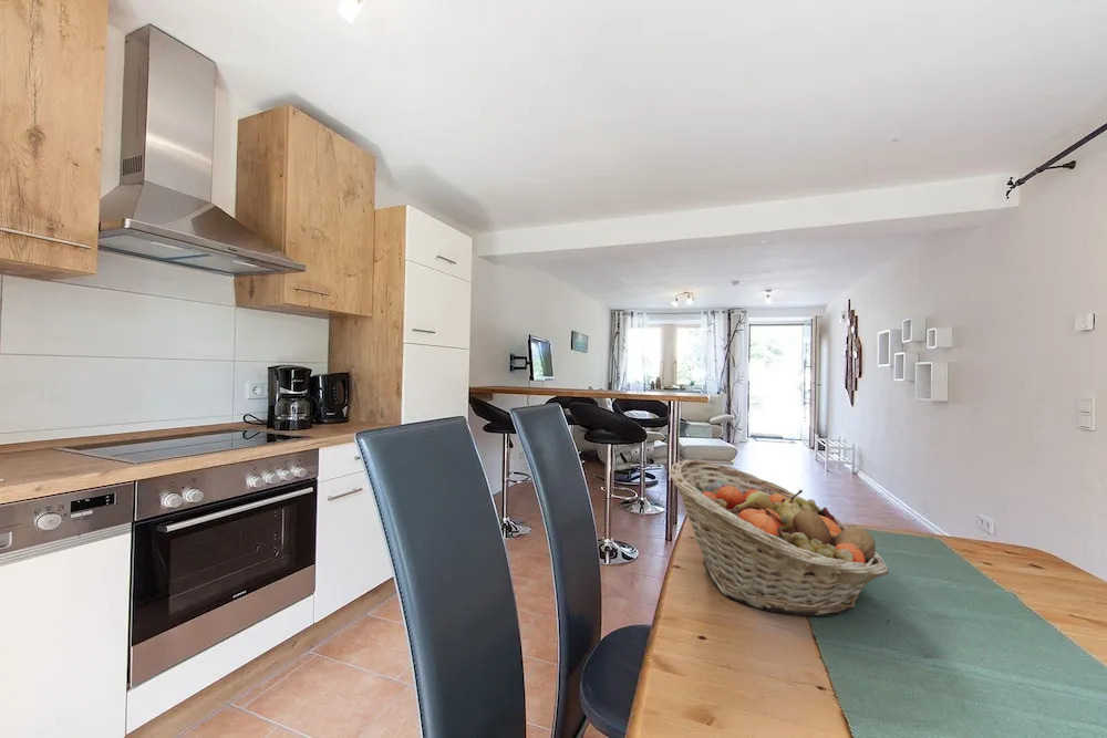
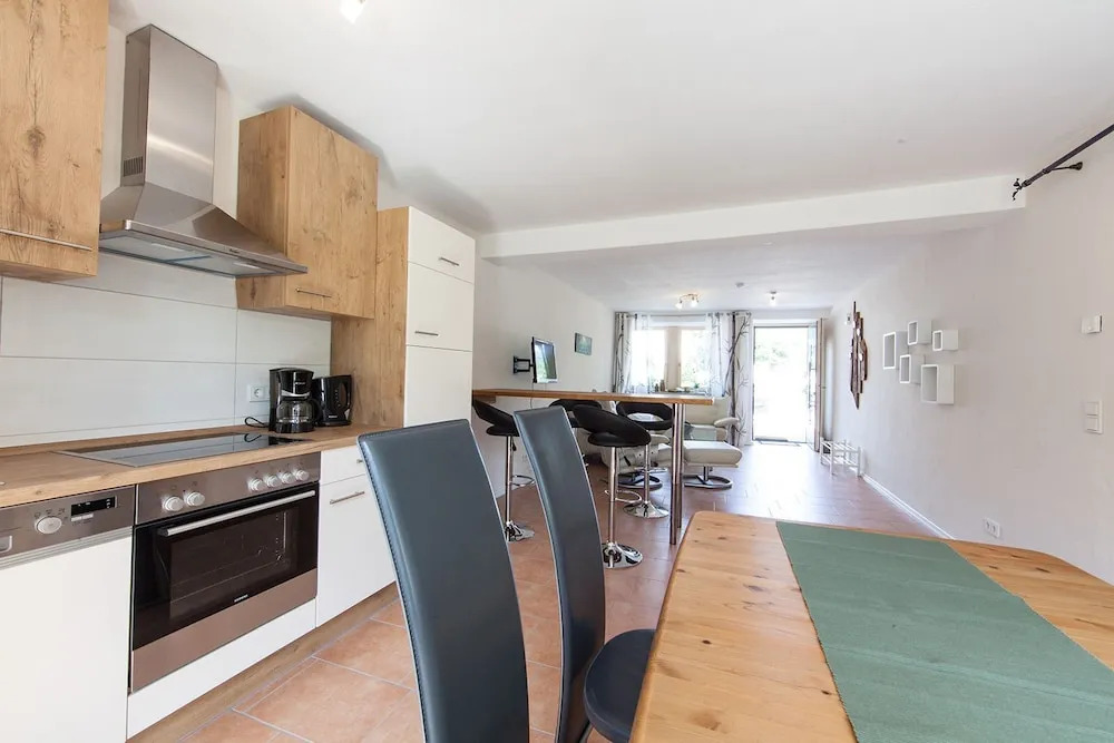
- fruit basket (765, 523)
